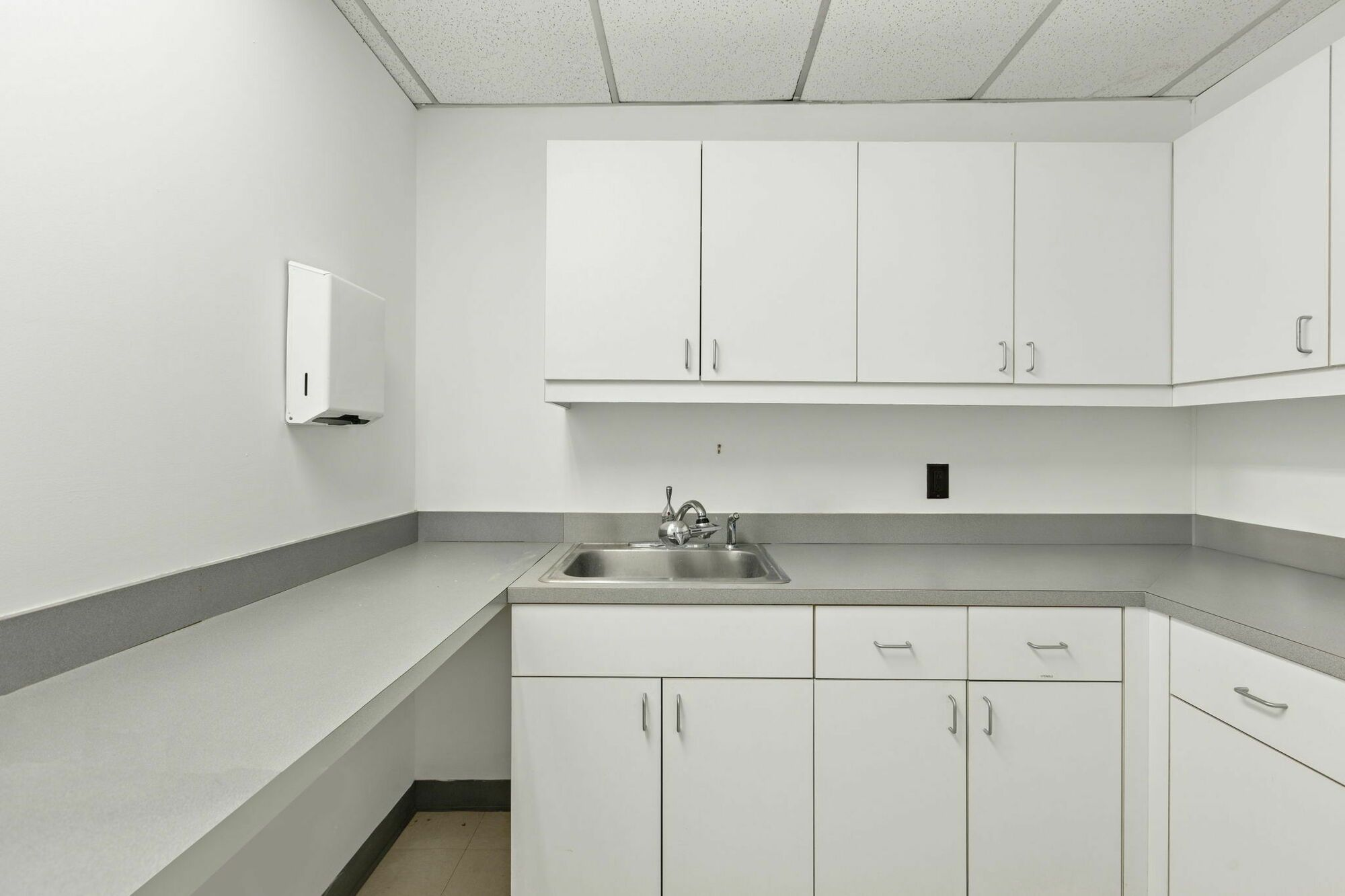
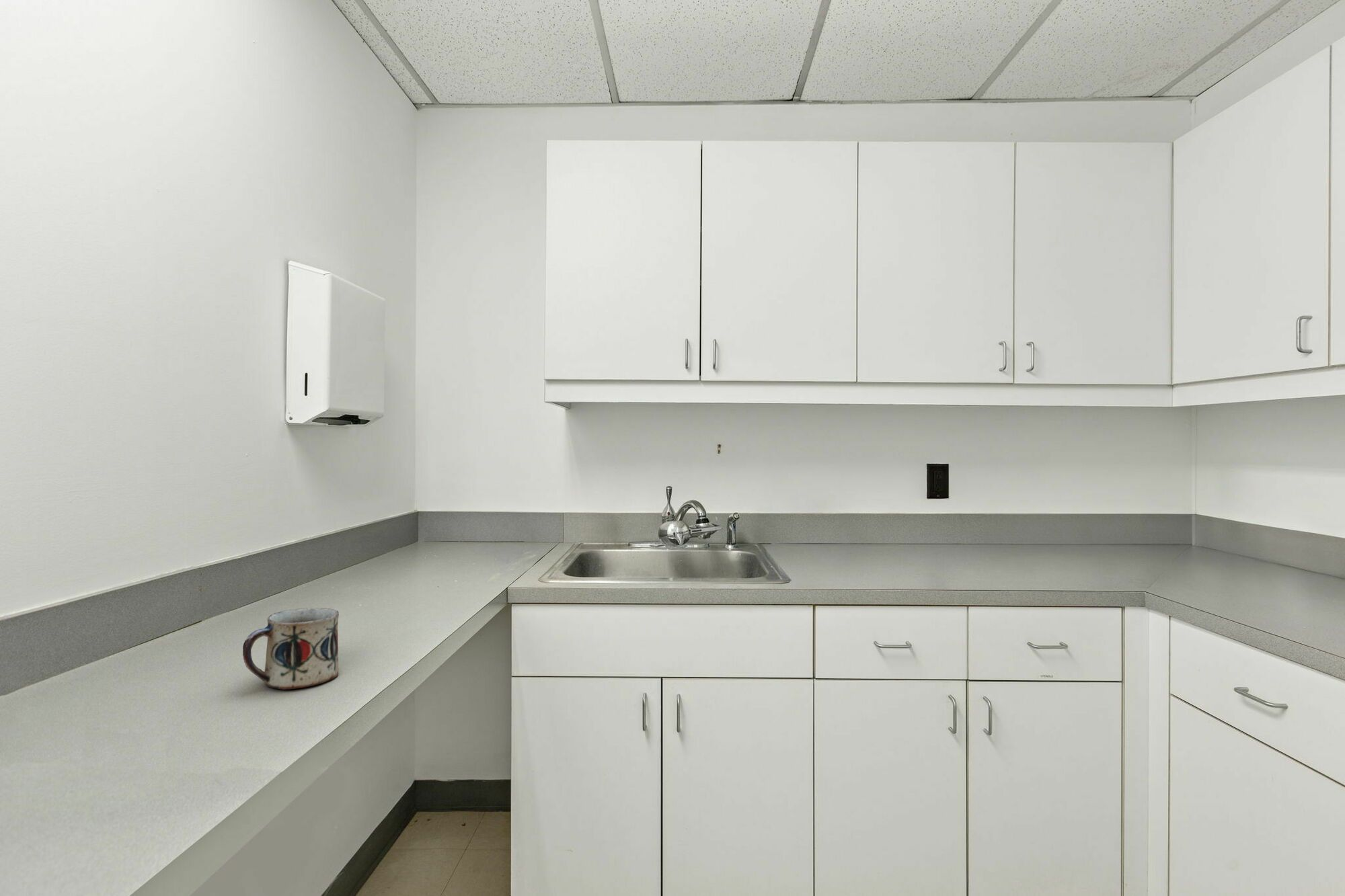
+ mug (298, 647)
